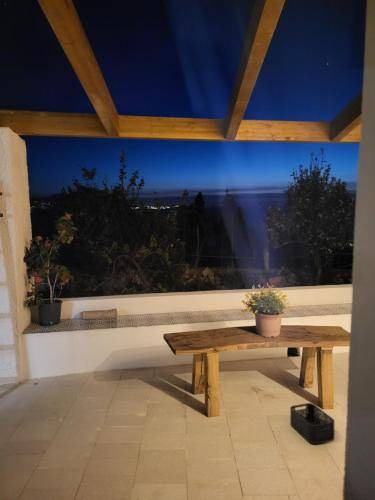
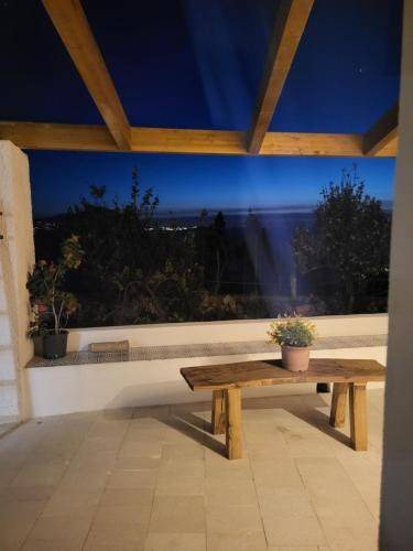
- storage bin (311, 422)
